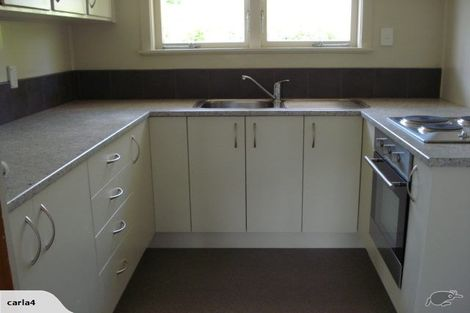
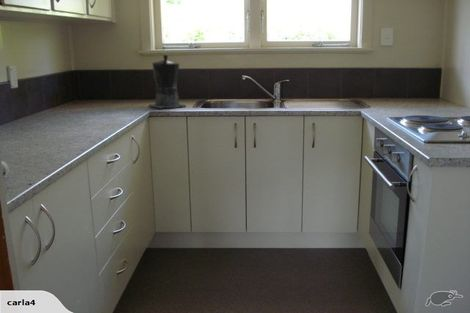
+ coffee maker (166, 80)
